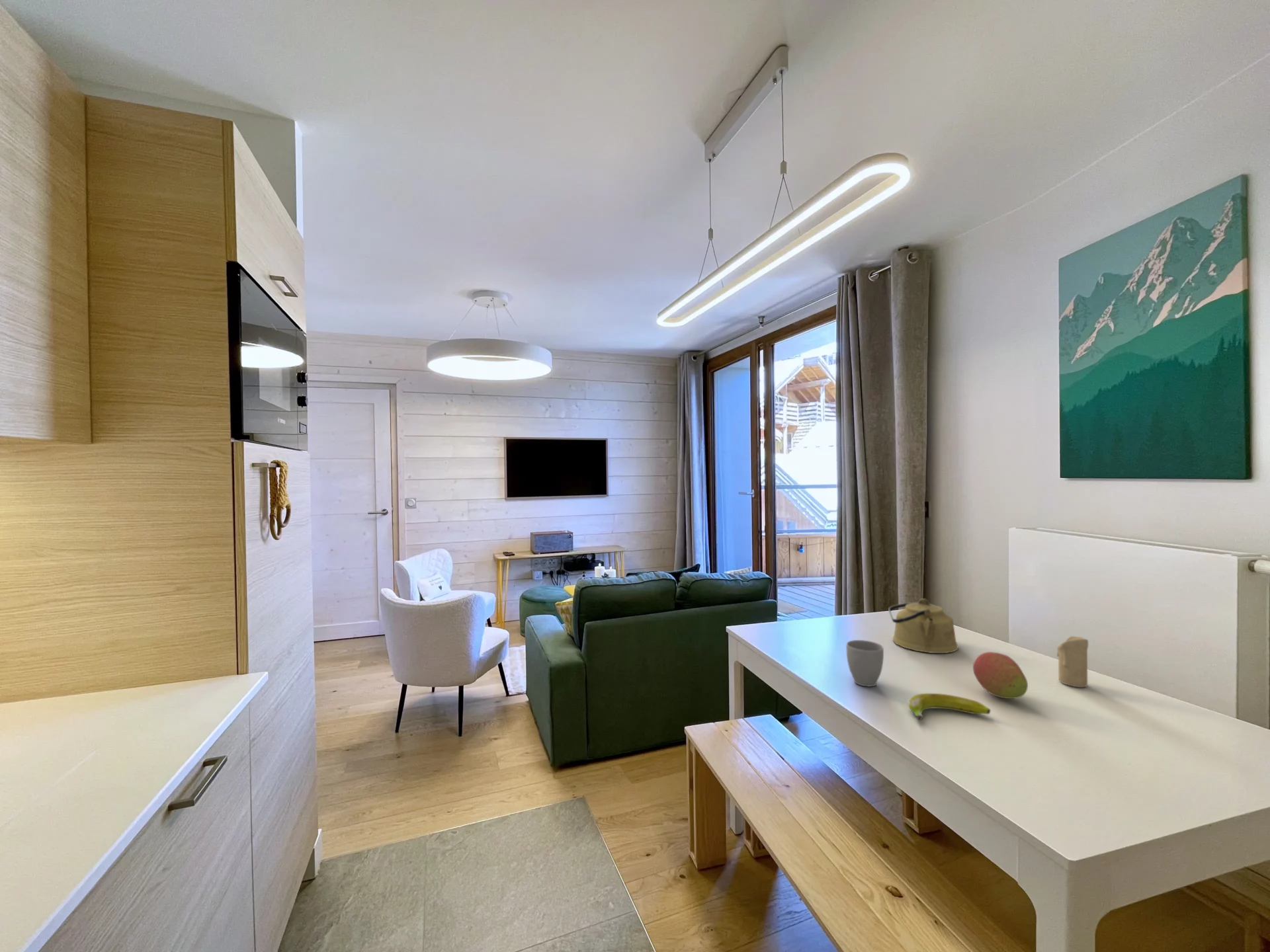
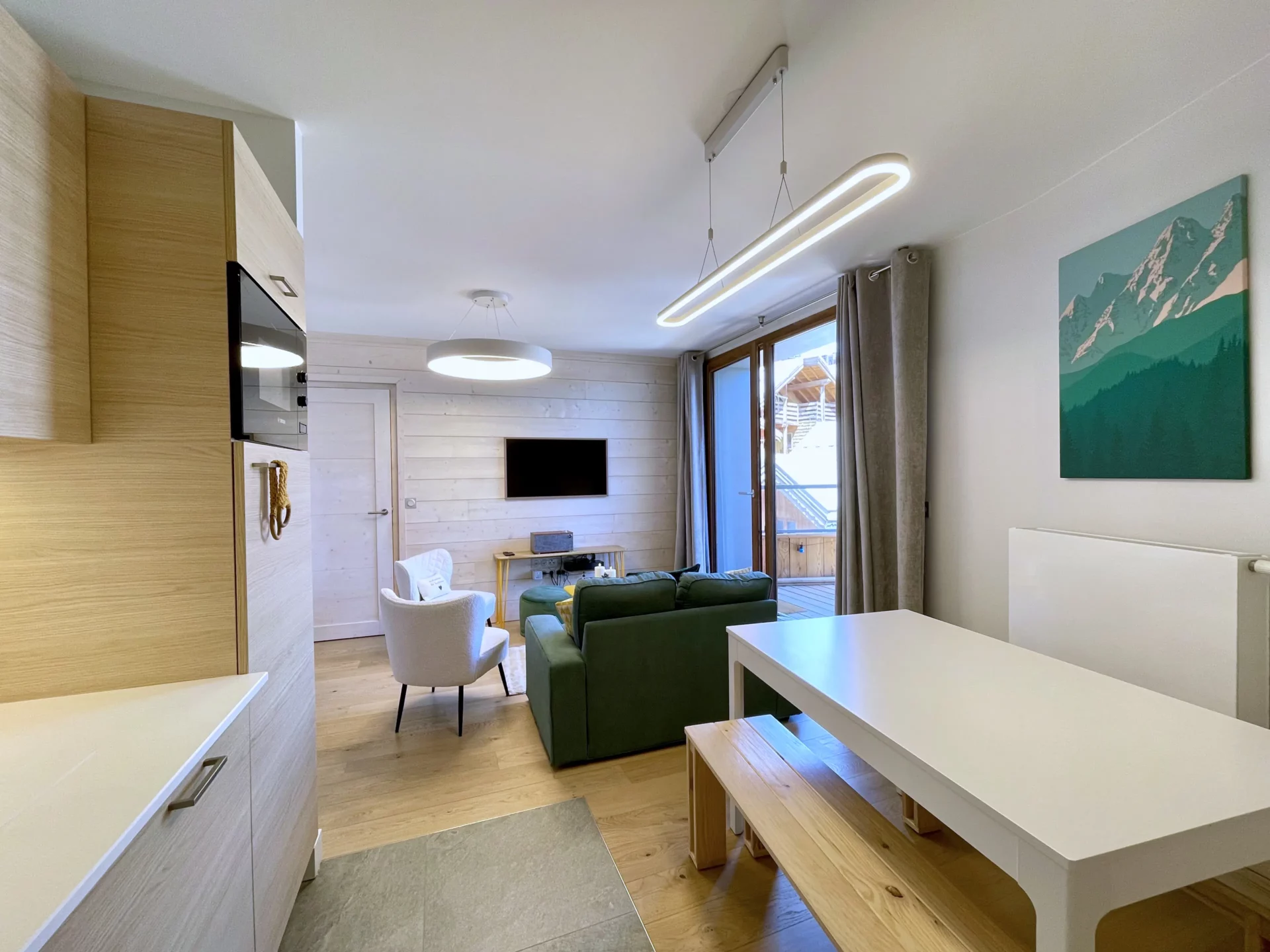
- mug (861, 661)
- kettle (924, 622)
- candle (1072, 659)
- fruit (999, 674)
- banana (943, 705)
